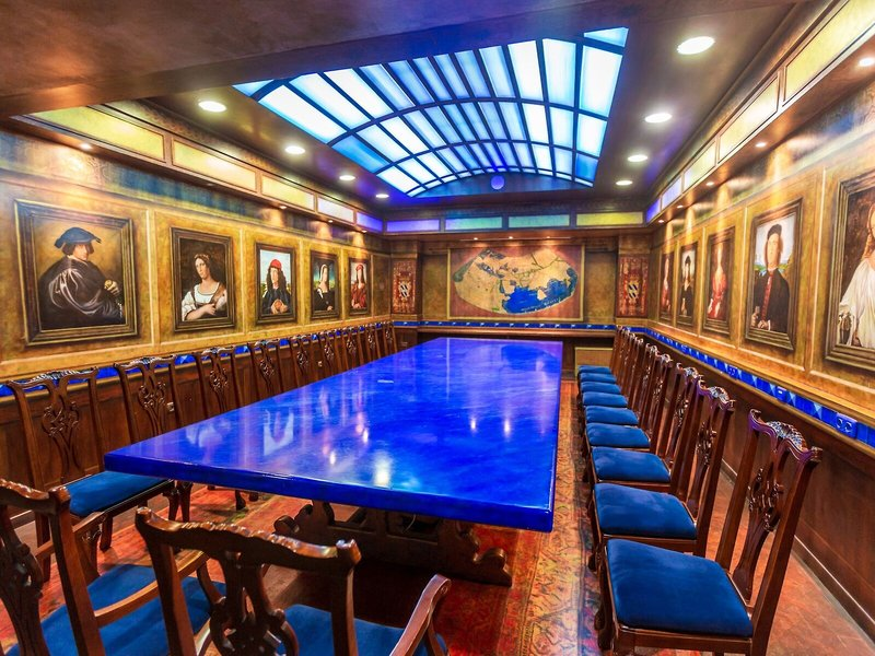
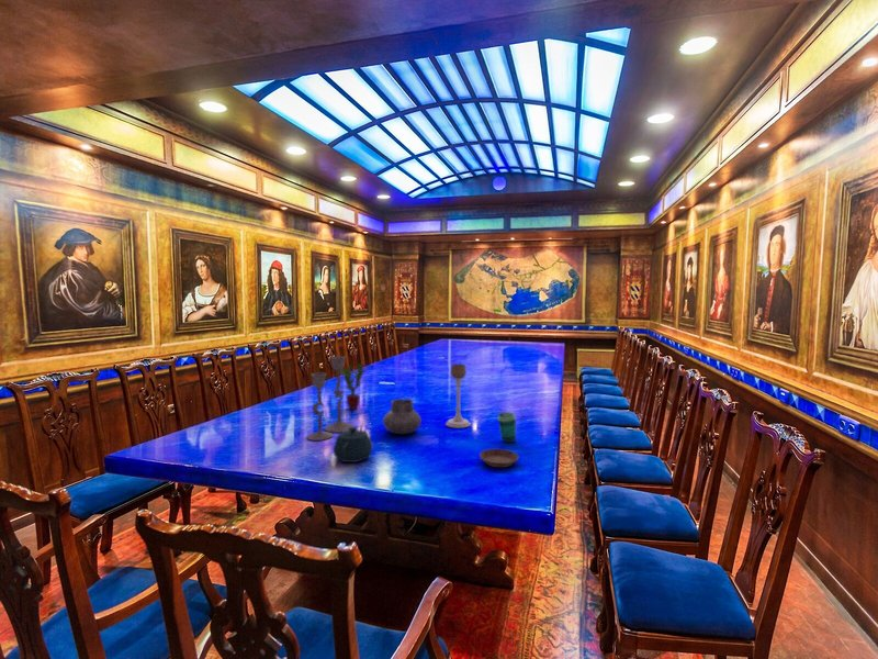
+ candle holder (458, 394)
+ potted plant (349, 384)
+ vase (402, 416)
+ cup (506, 427)
+ saucer (498, 458)
+ teapot (353, 442)
+ candlestick (335, 395)
